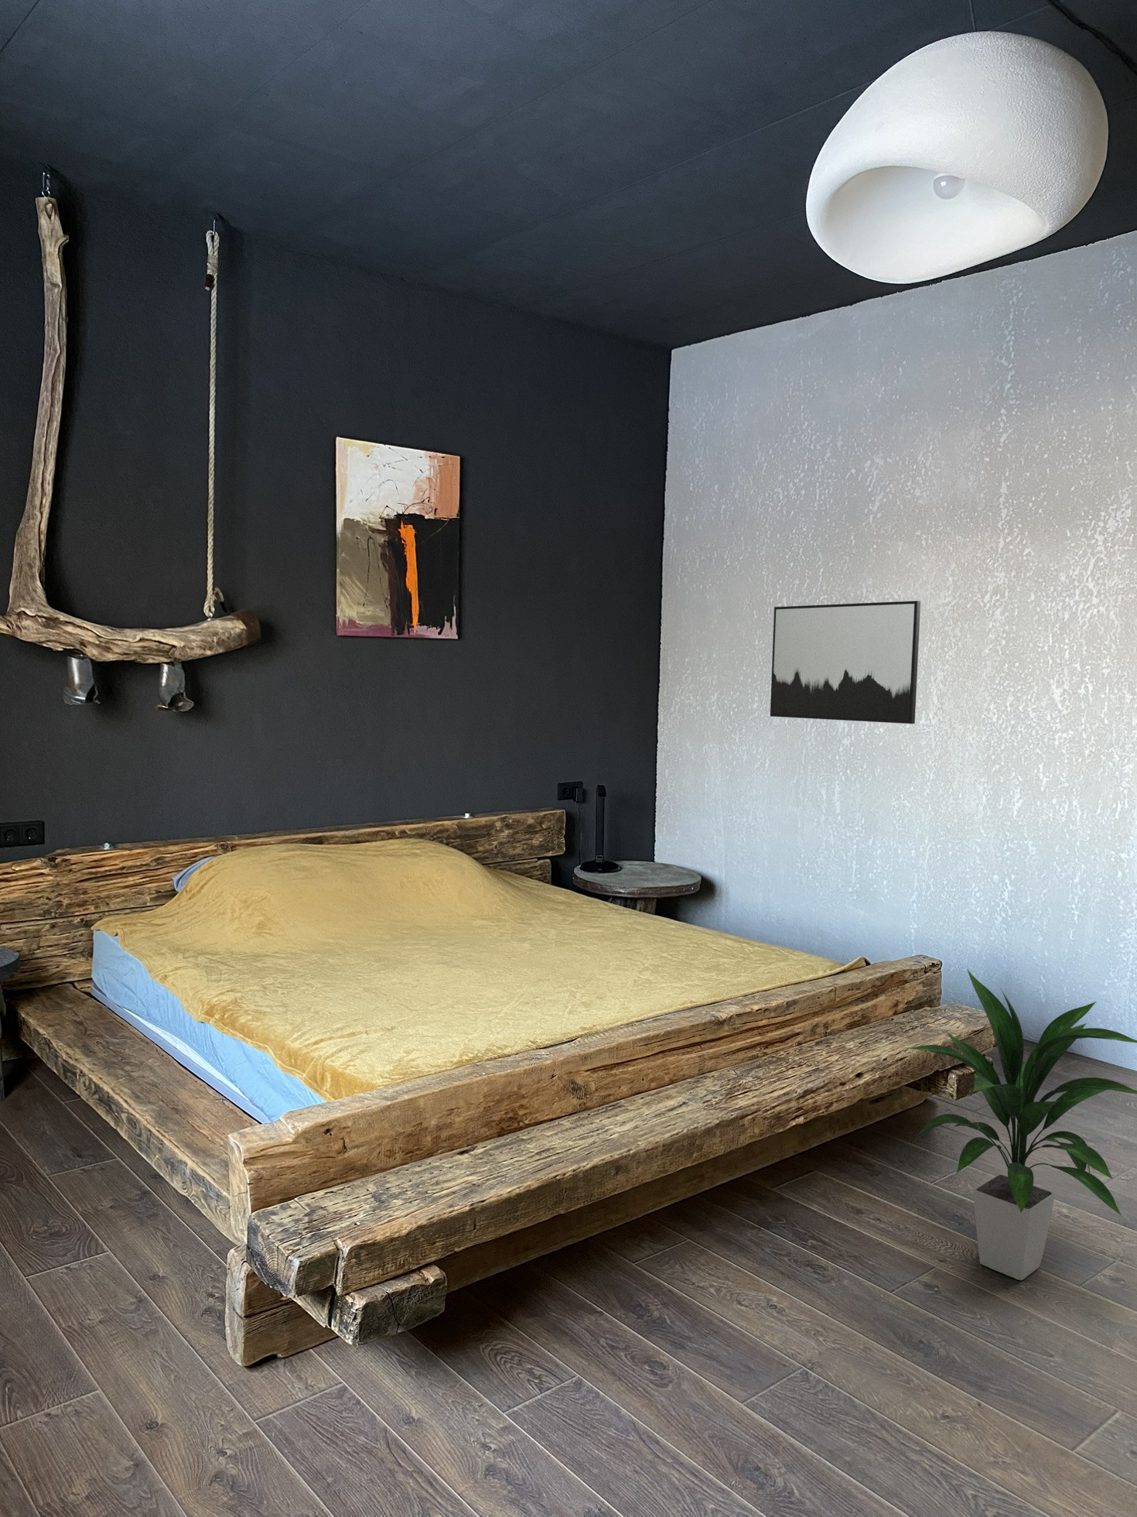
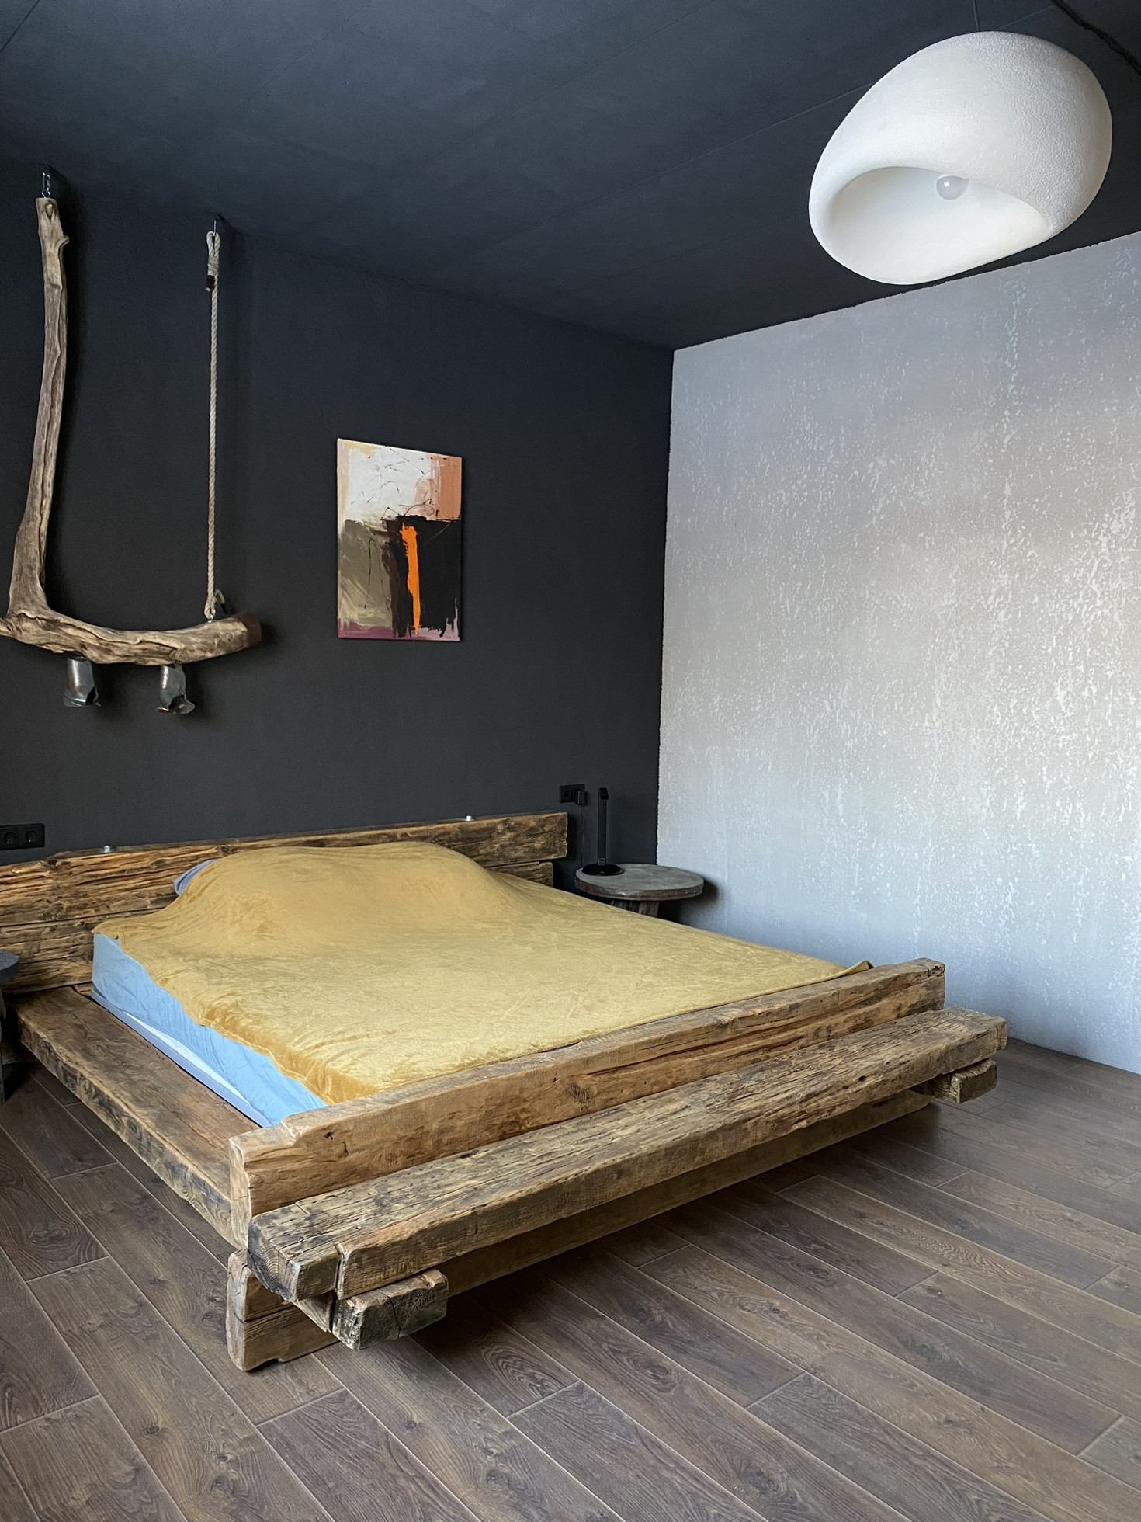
- wall art (840, 662)
- indoor plant (1027, 1125)
